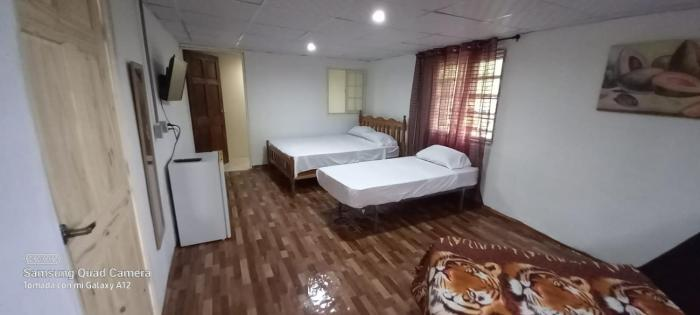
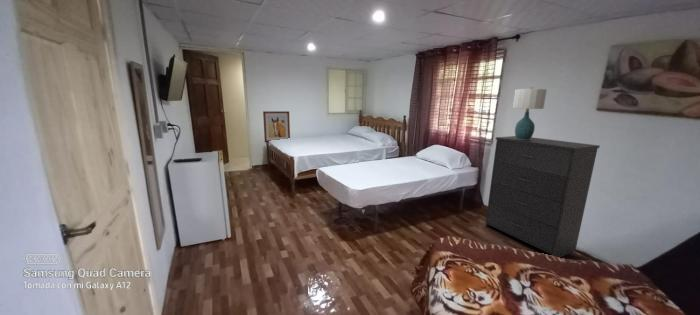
+ wall art (277, 126)
+ dresser (533, 191)
+ table lamp (526, 113)
